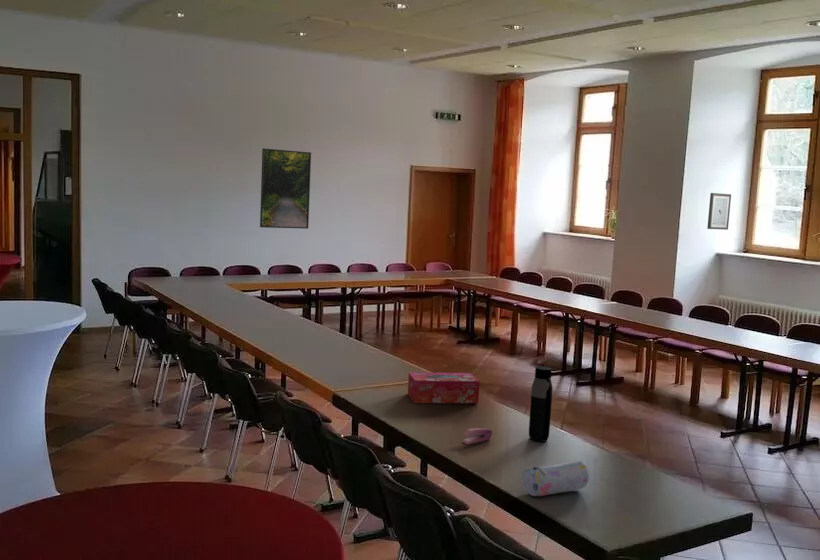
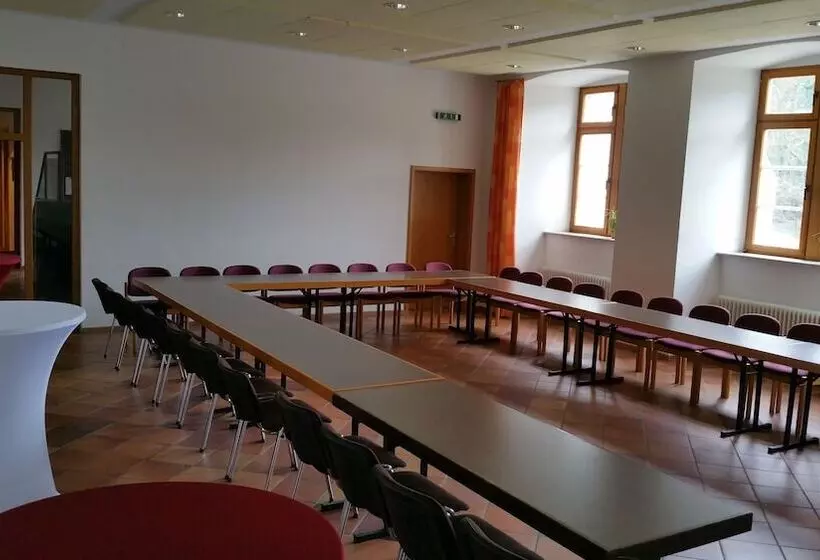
- stapler (477, 434)
- pencil case (555, 477)
- water bottle (541, 403)
- tissue box (443, 387)
- wall art (719, 211)
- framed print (285, 189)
